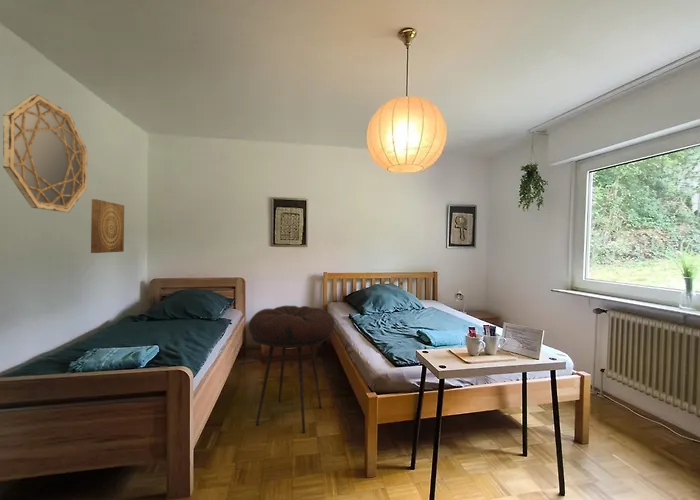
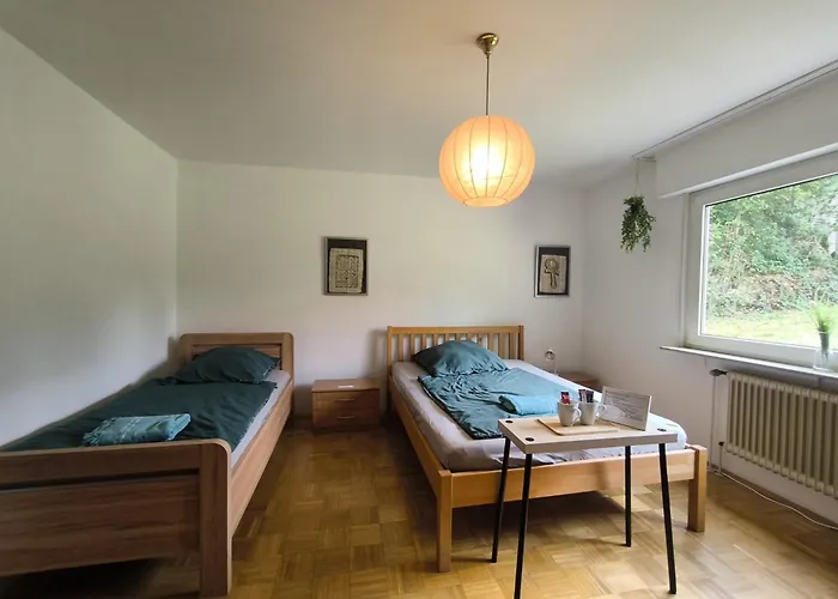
- wall art (108, 227)
- stool (298, 363)
- home mirror (51, 157)
